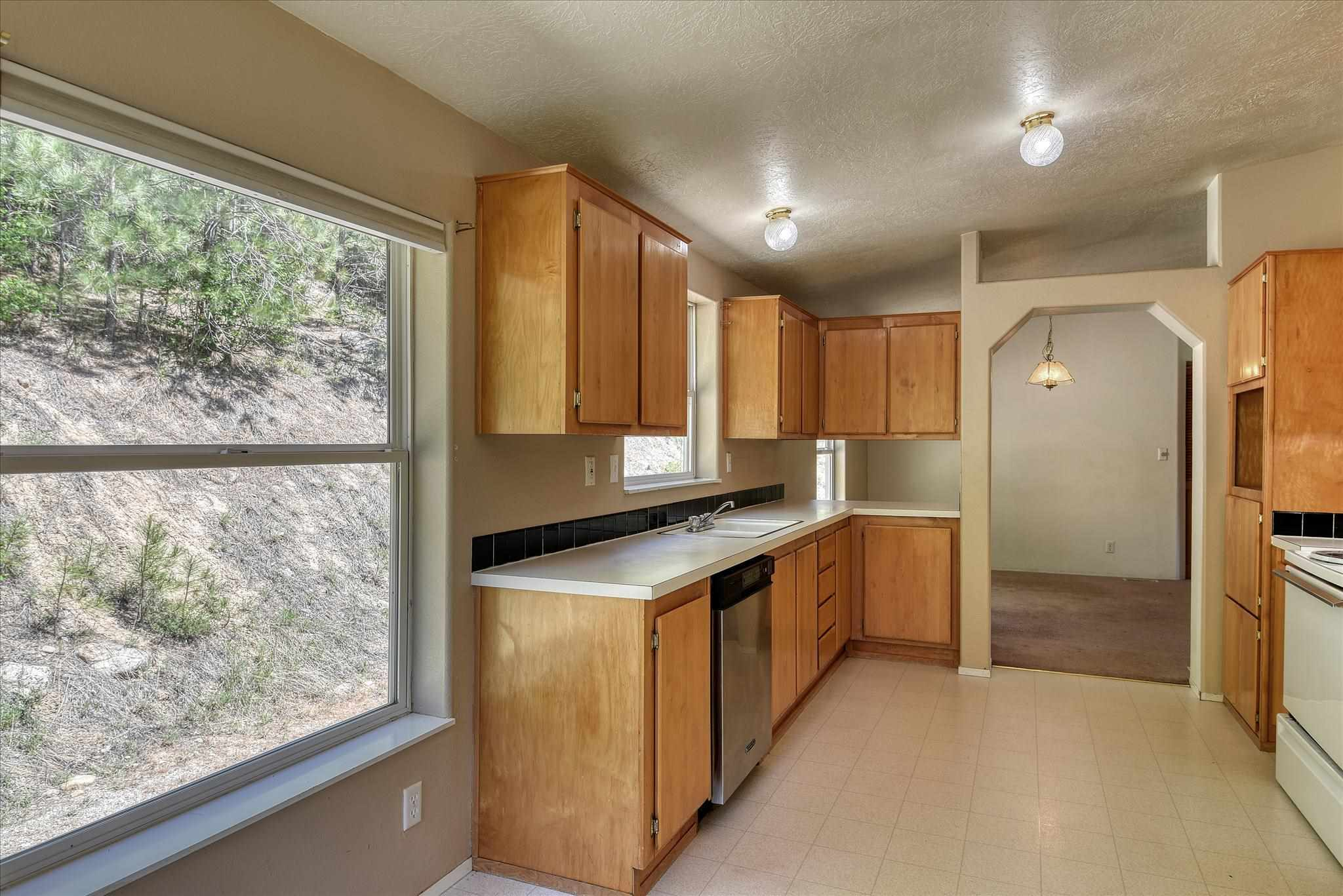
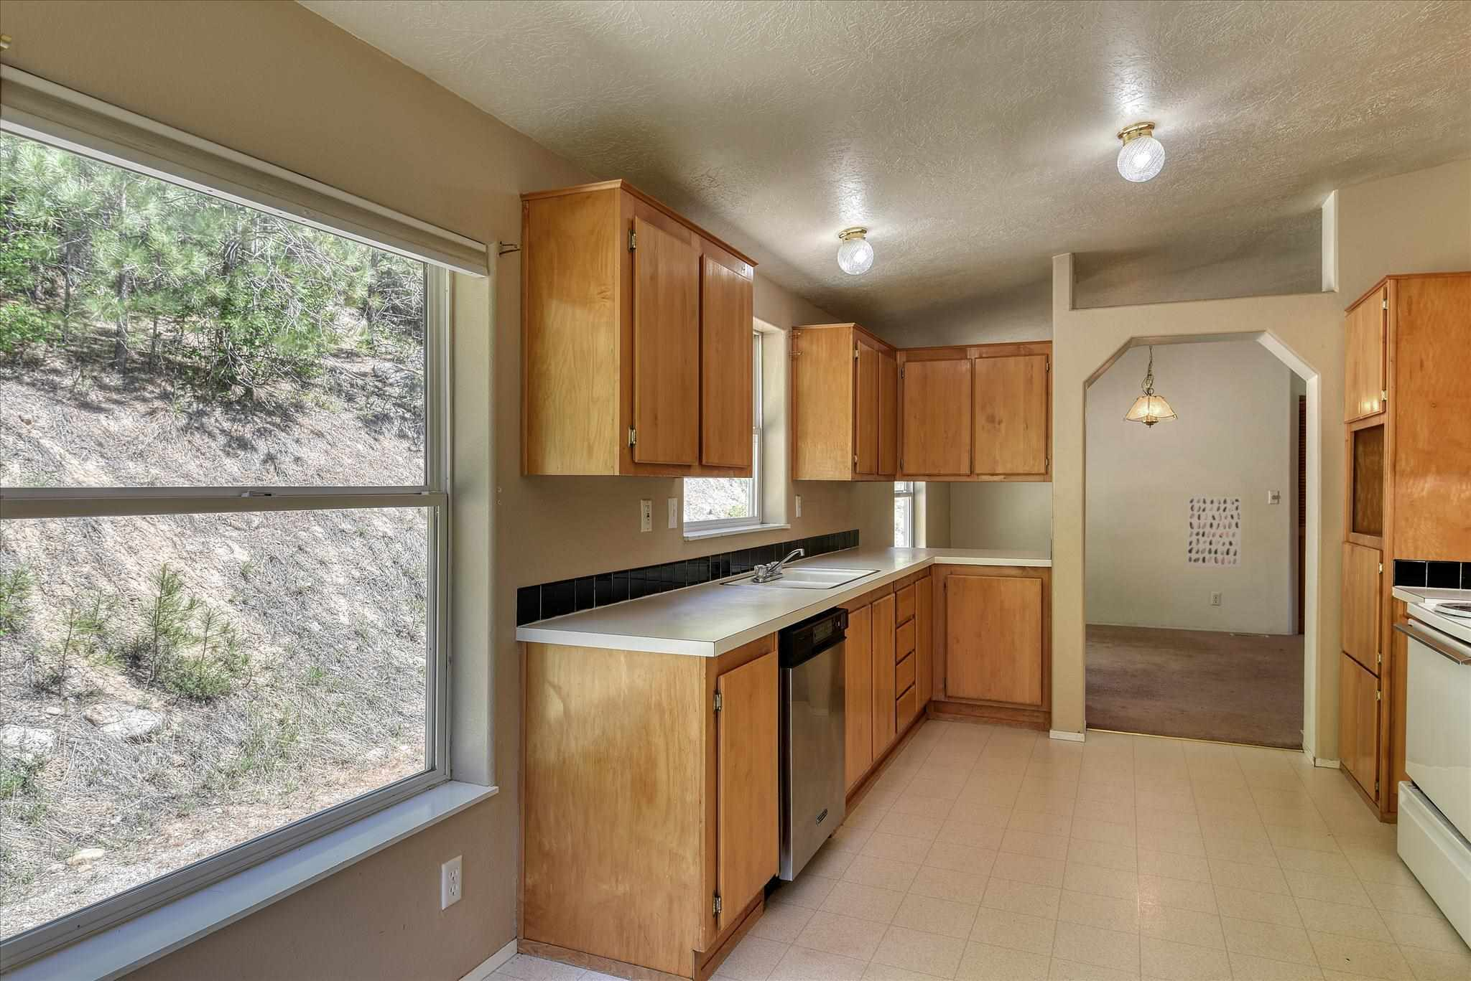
+ wall art (1214, 531)
